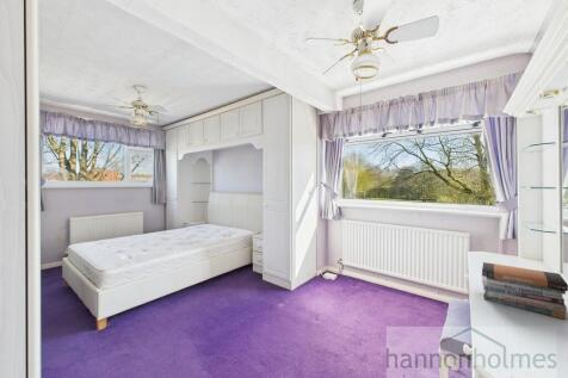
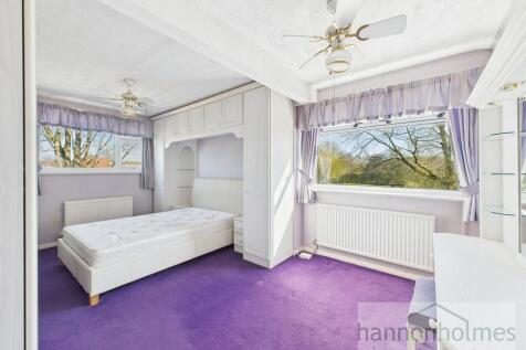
- book stack (519, 286)
